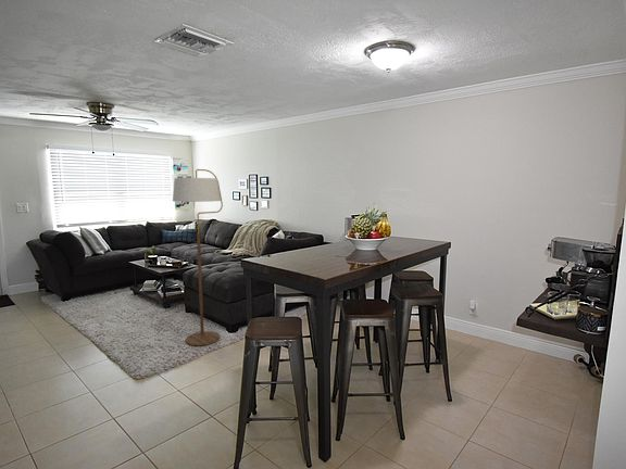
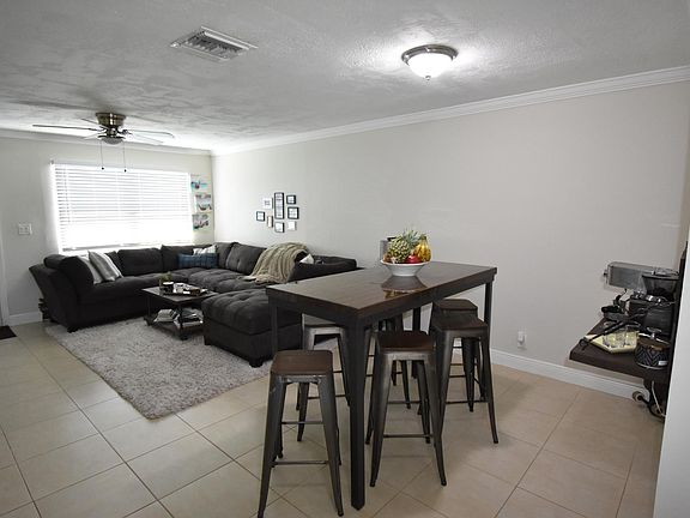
- floor lamp (200, 255)
